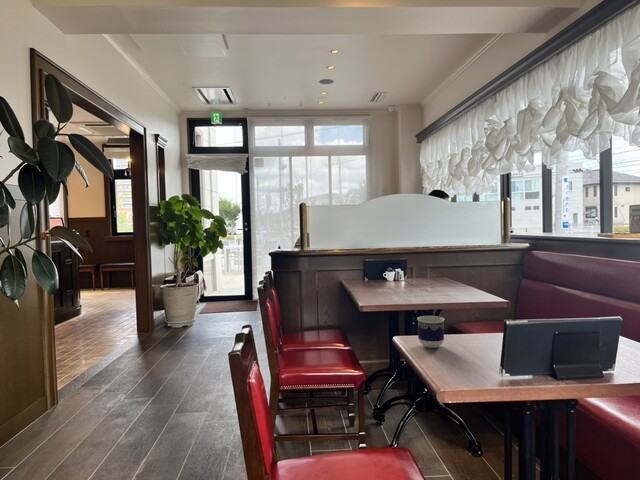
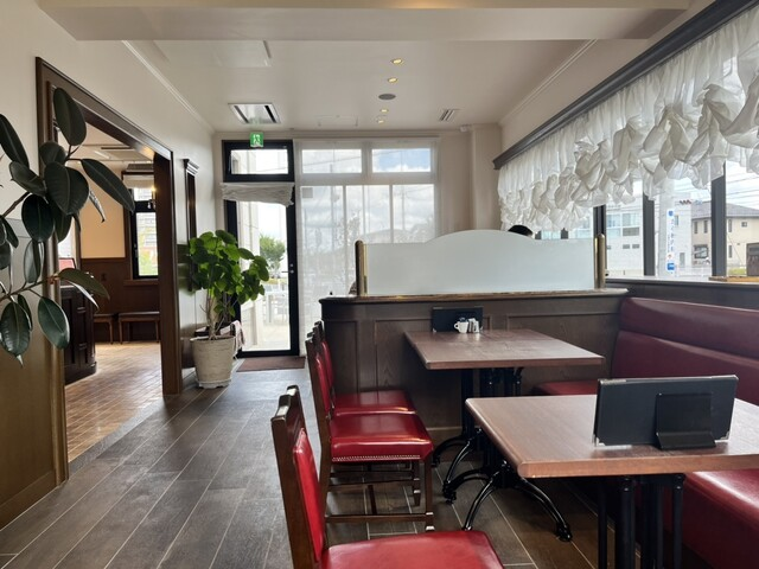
- cup (431, 331)
